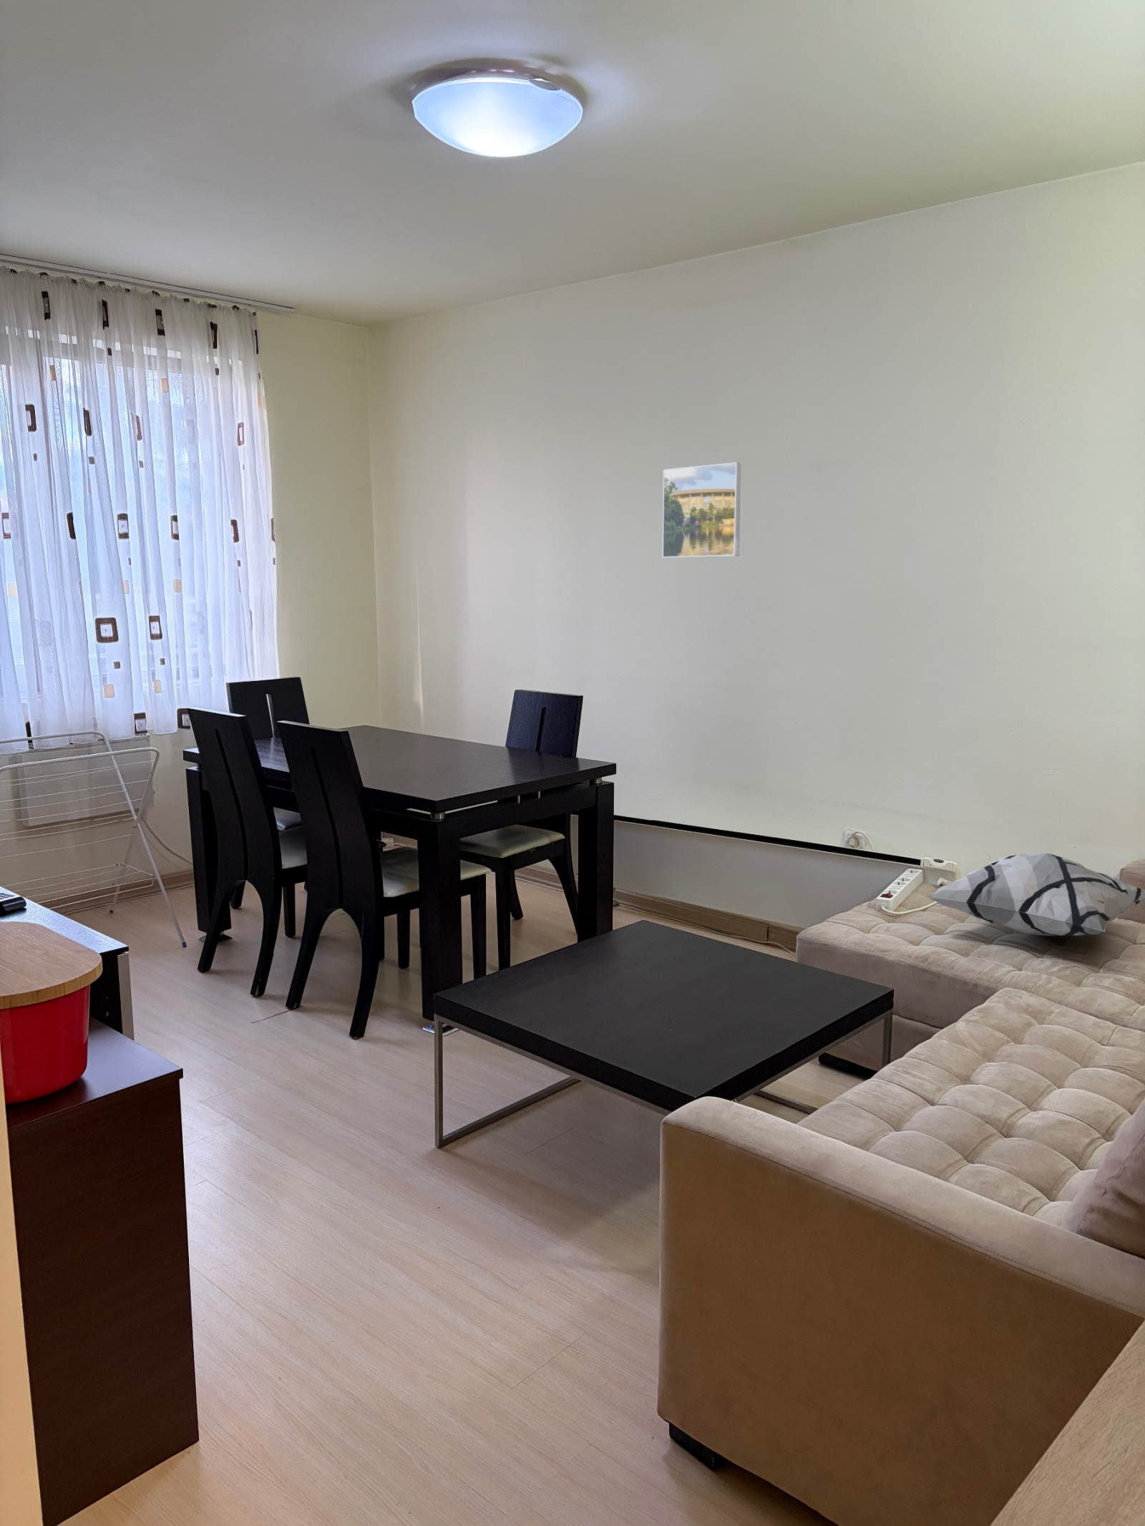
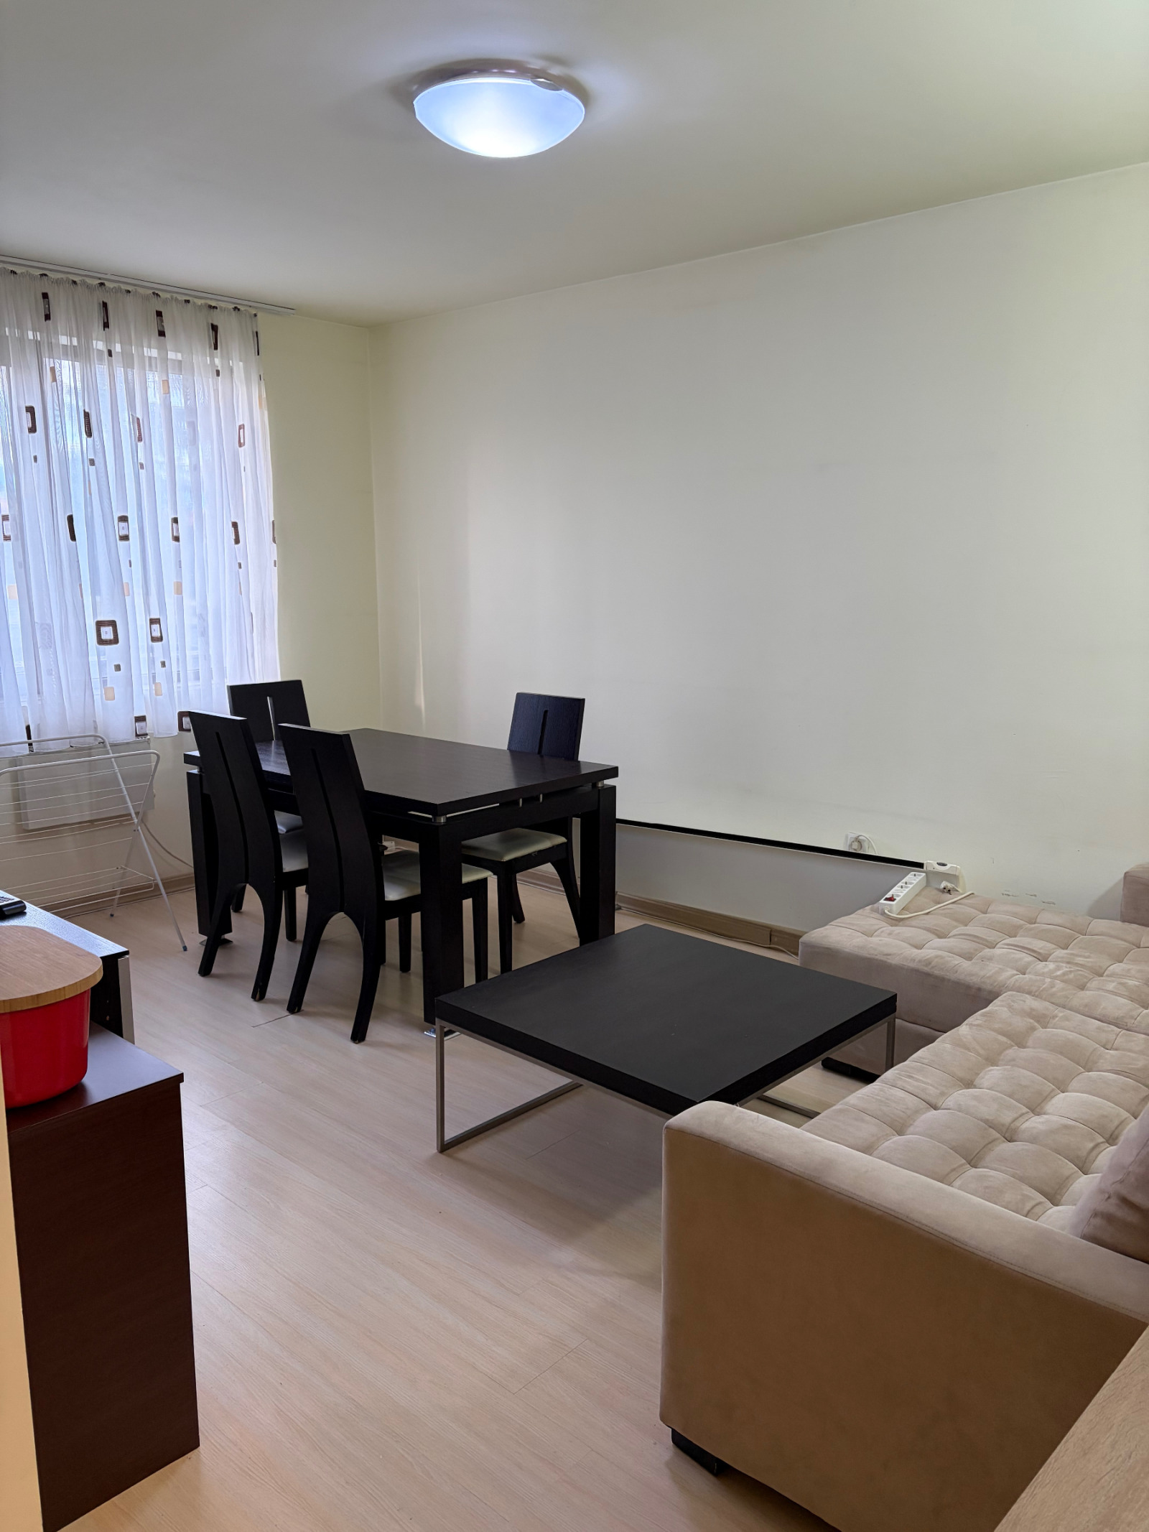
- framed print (700, 511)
- decorative pillow (1040, 895)
